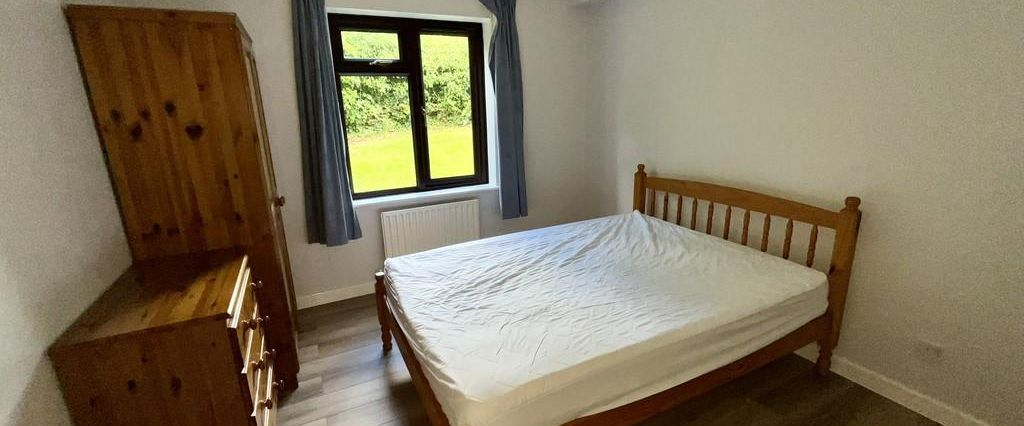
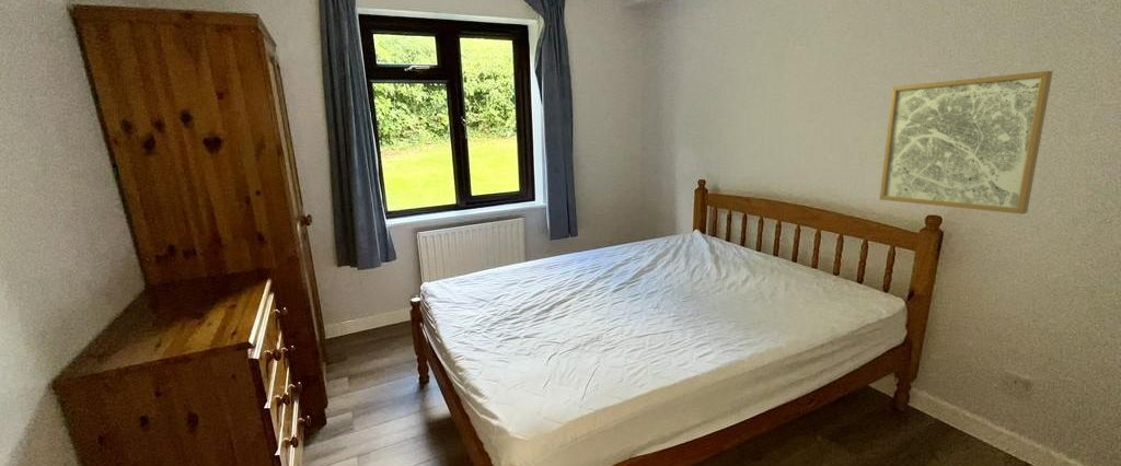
+ wall art (954, 144)
